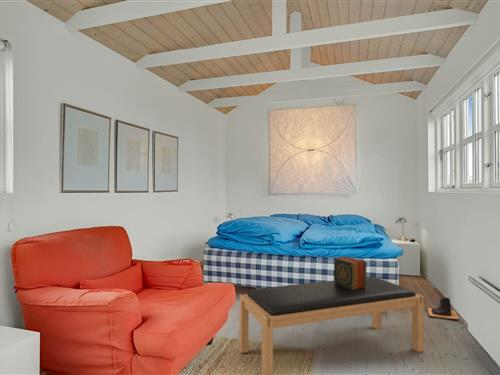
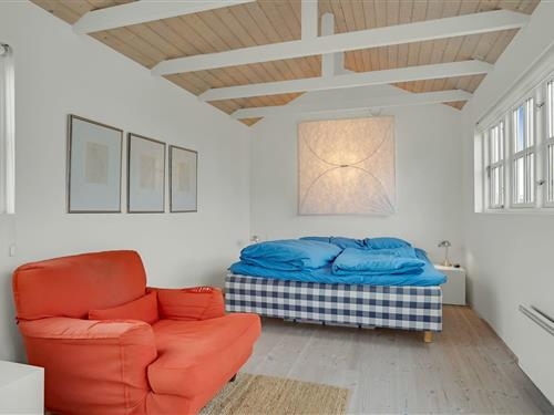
- decorative box (350, 272)
- boots (442, 306)
- bench (331, 318)
